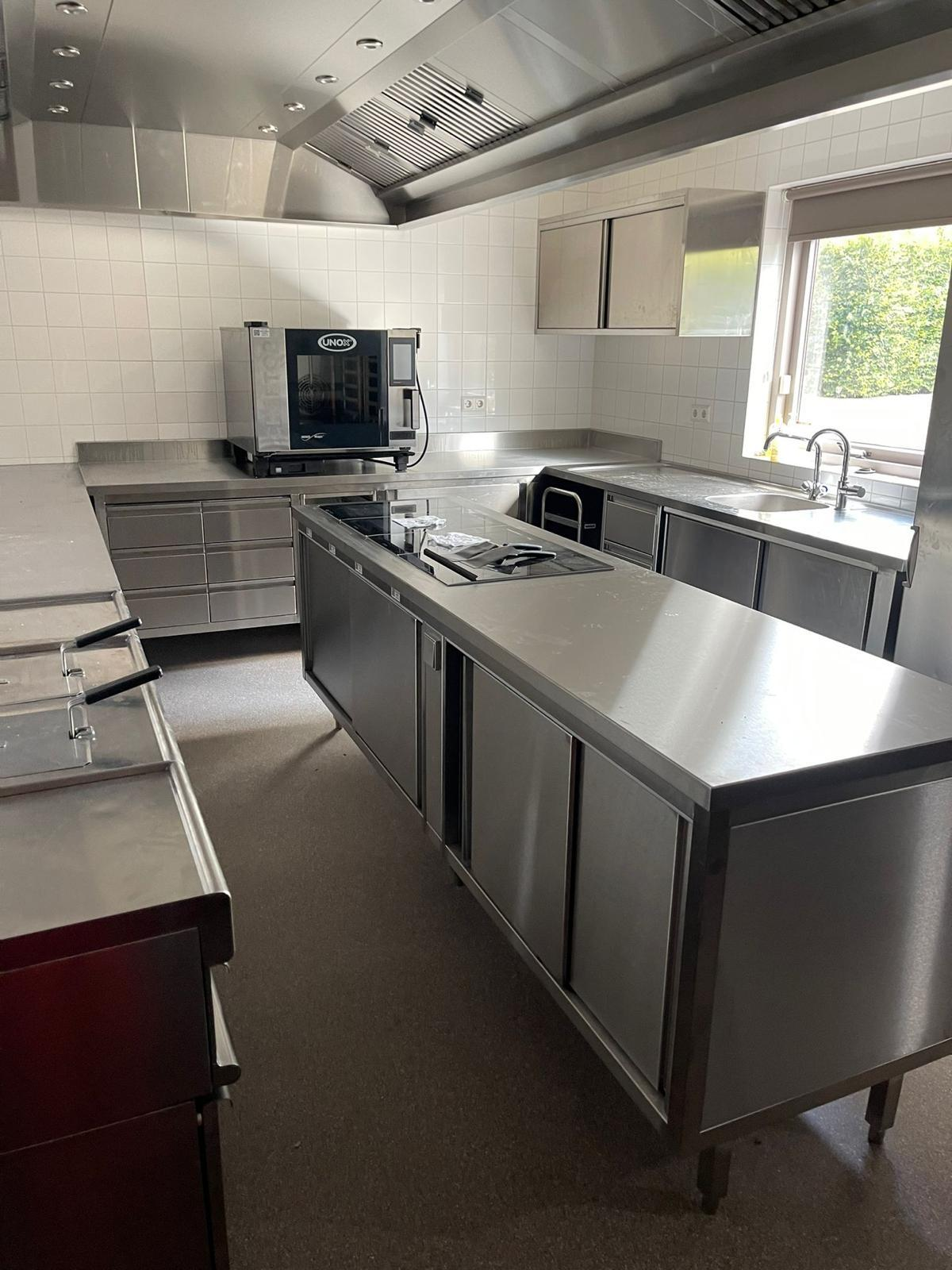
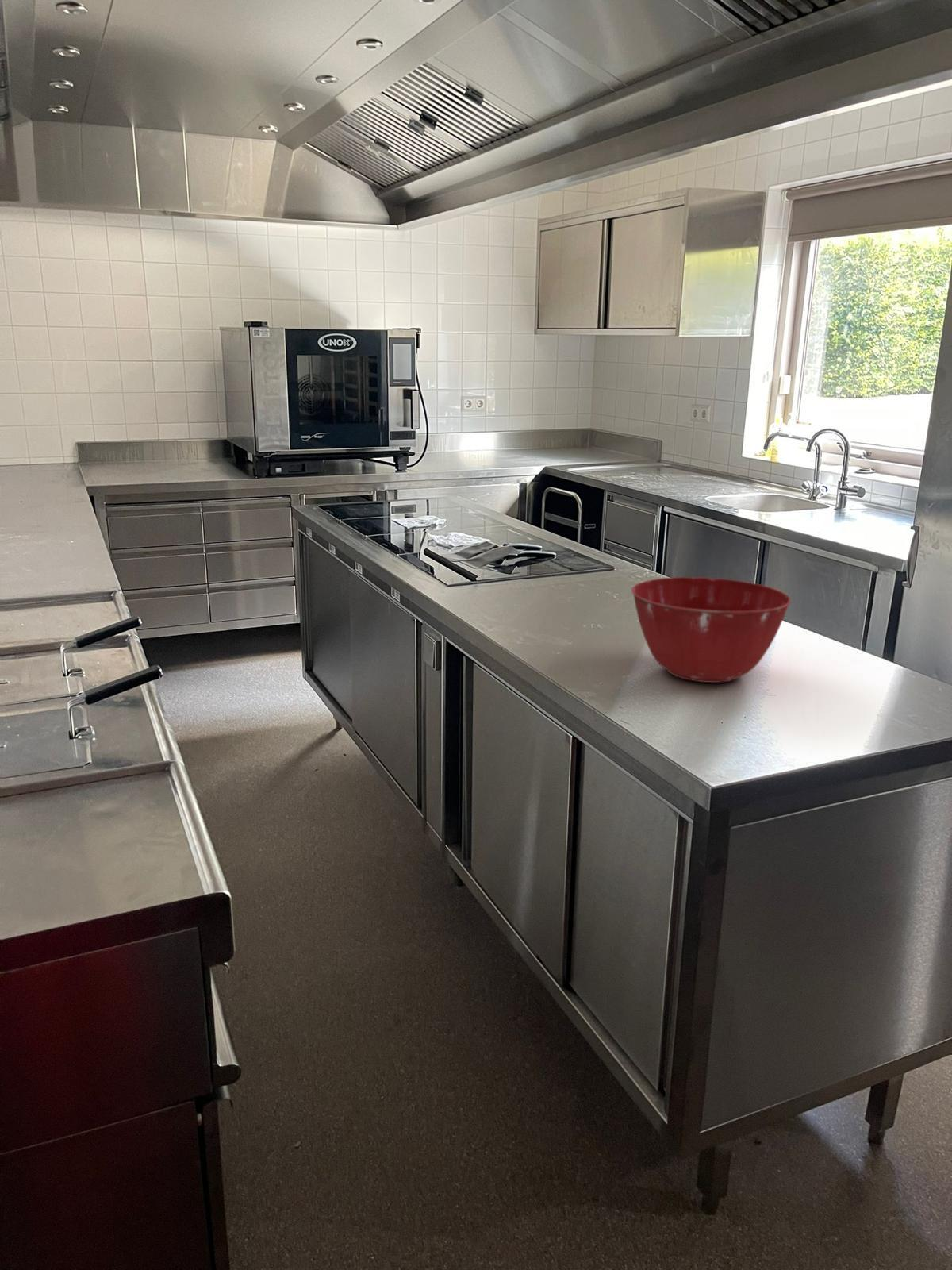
+ mixing bowl (706, 632)
